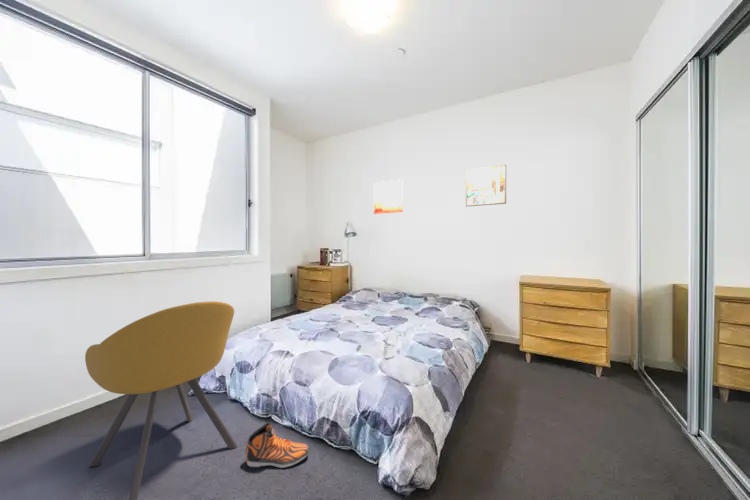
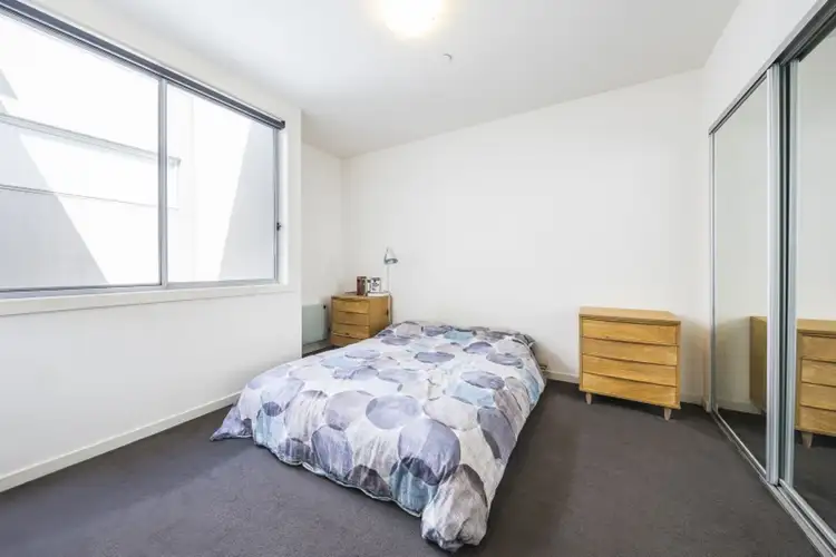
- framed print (485, 186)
- chair (166, 376)
- sneaker (277, 443)
- wall art (387, 197)
